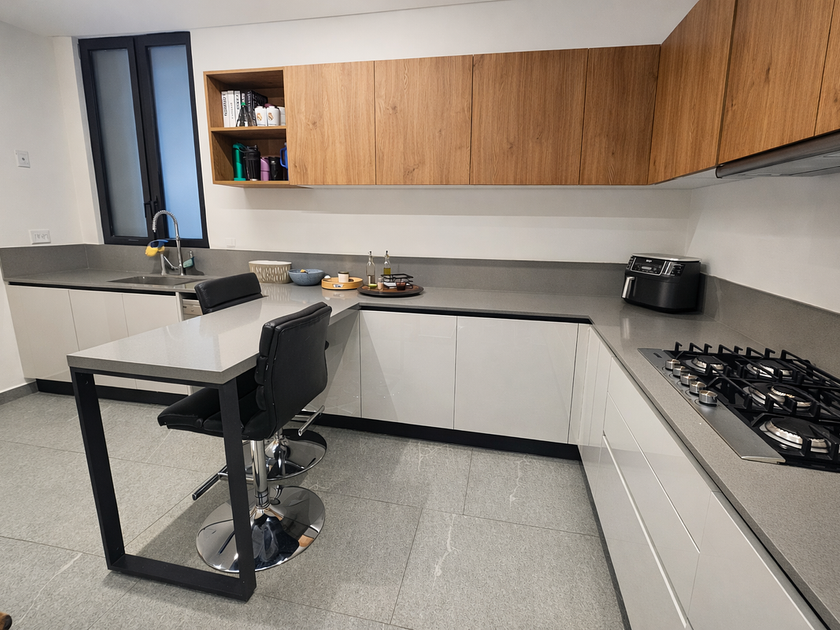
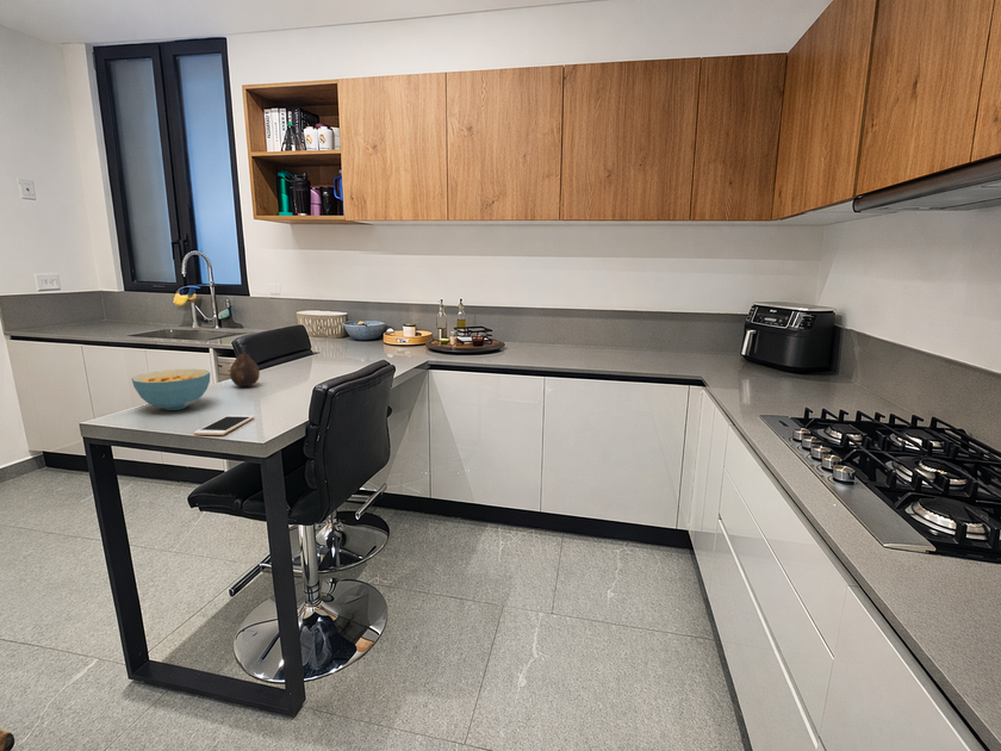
+ cell phone (225, 424)
+ fruit (244, 368)
+ cereal bowl (173, 391)
